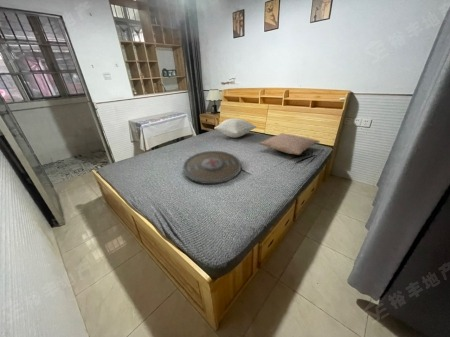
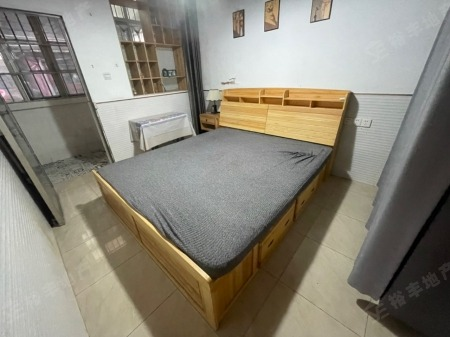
- pillow (235, 127)
- serving tray (212, 165)
- pillow (289, 143)
